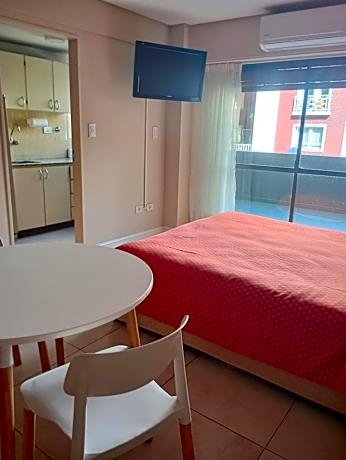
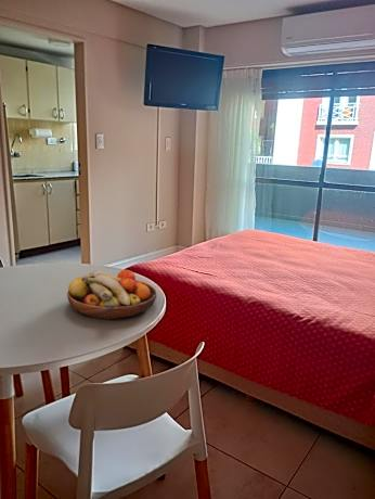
+ fruit bowl (113, 287)
